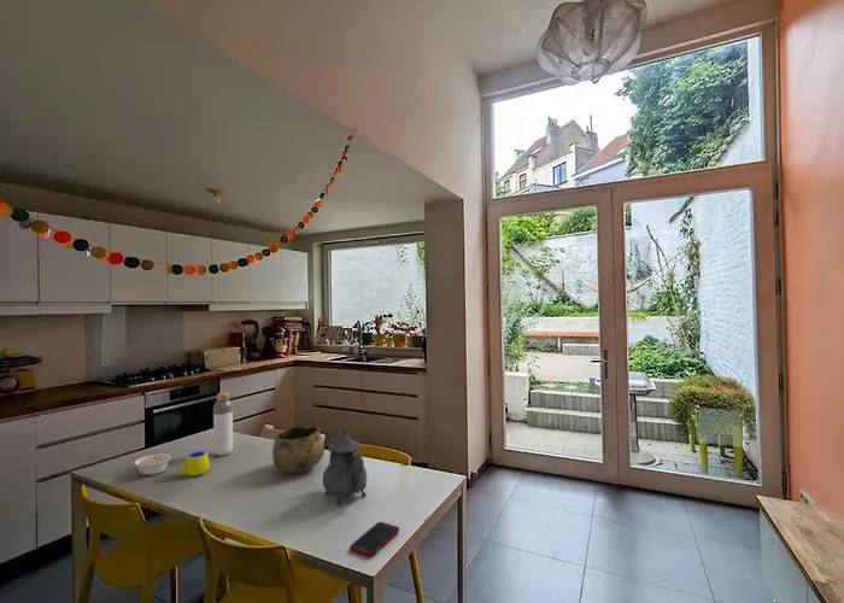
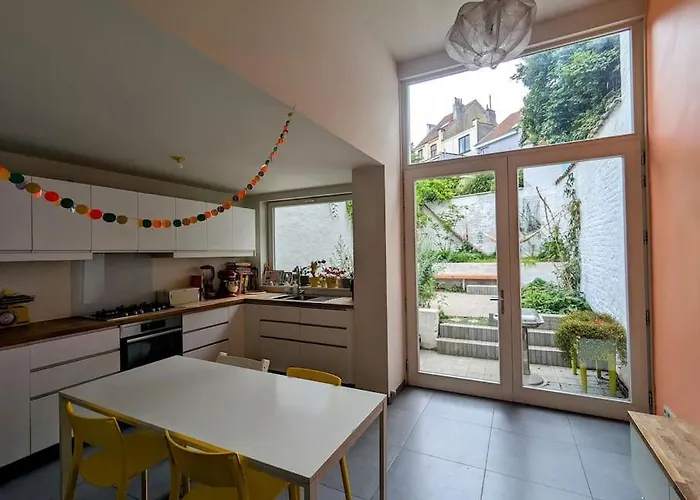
- bottle (223, 423)
- legume (152, 463)
- decorative bowl (298, 450)
- mug (193, 464)
- cell phone (375, 538)
- teapot (344, 459)
